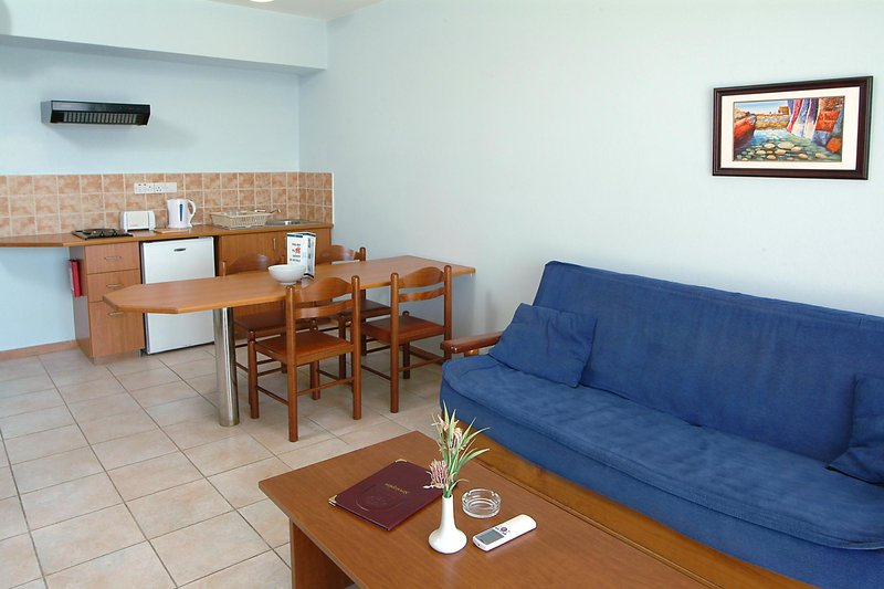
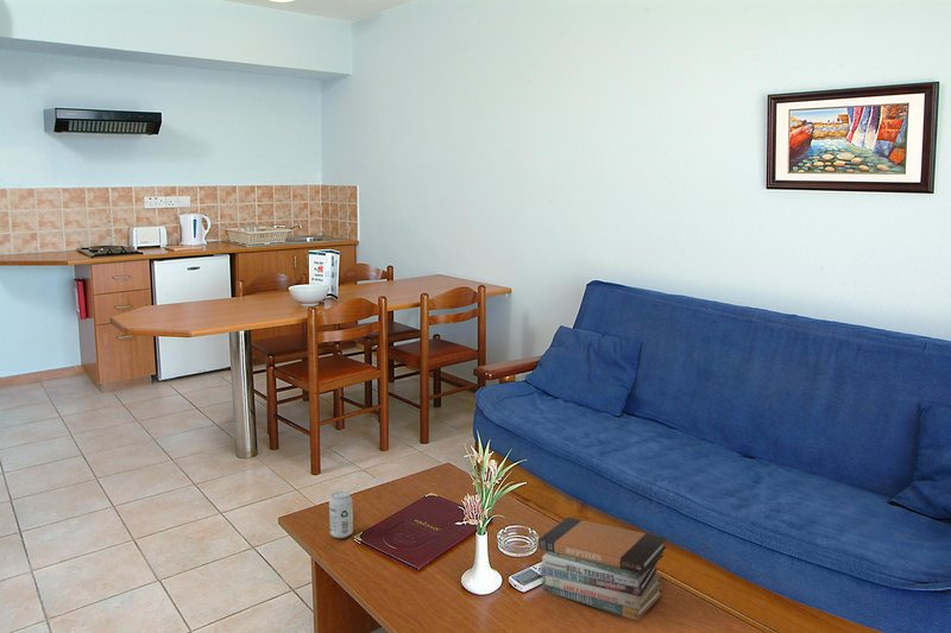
+ beverage can (341, 514)
+ book stack (600, 564)
